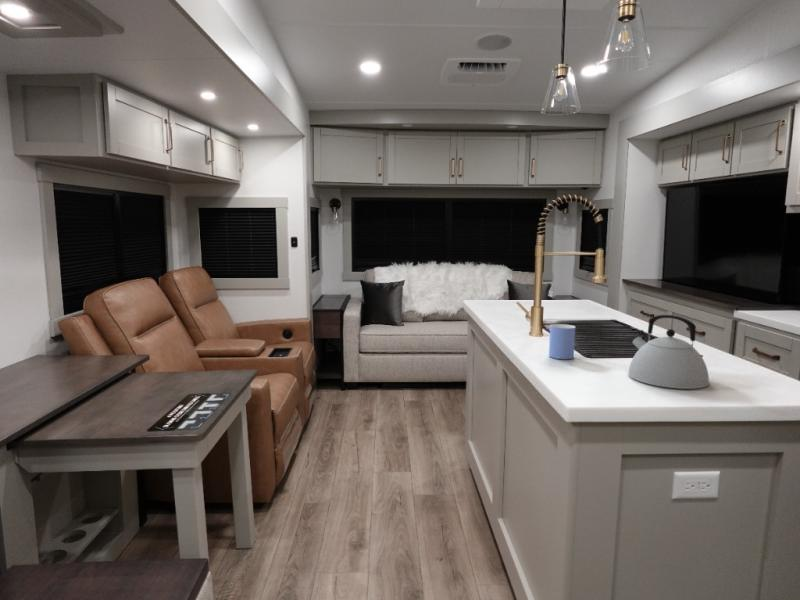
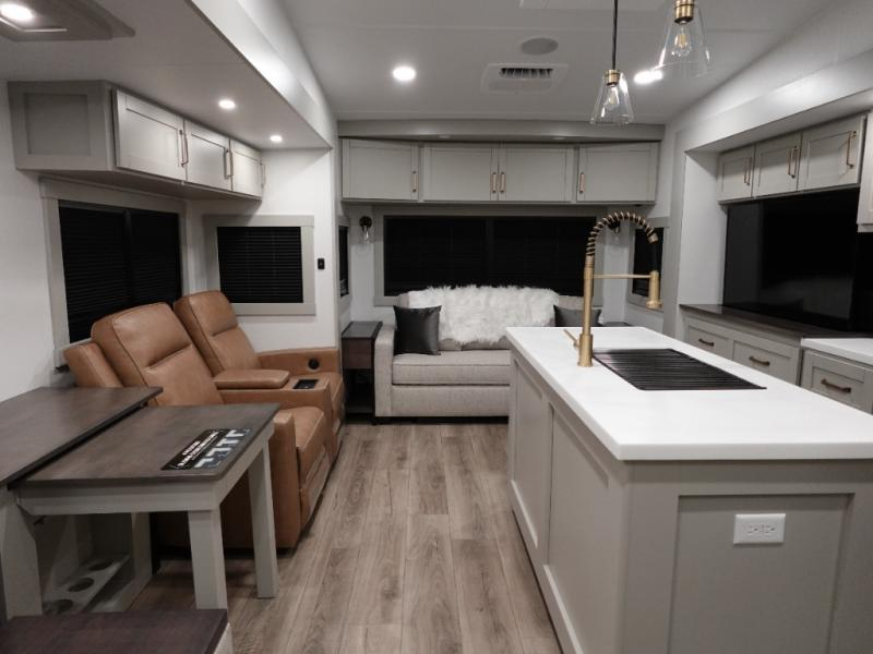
- kettle (667, 346)
- mug (561, 340)
